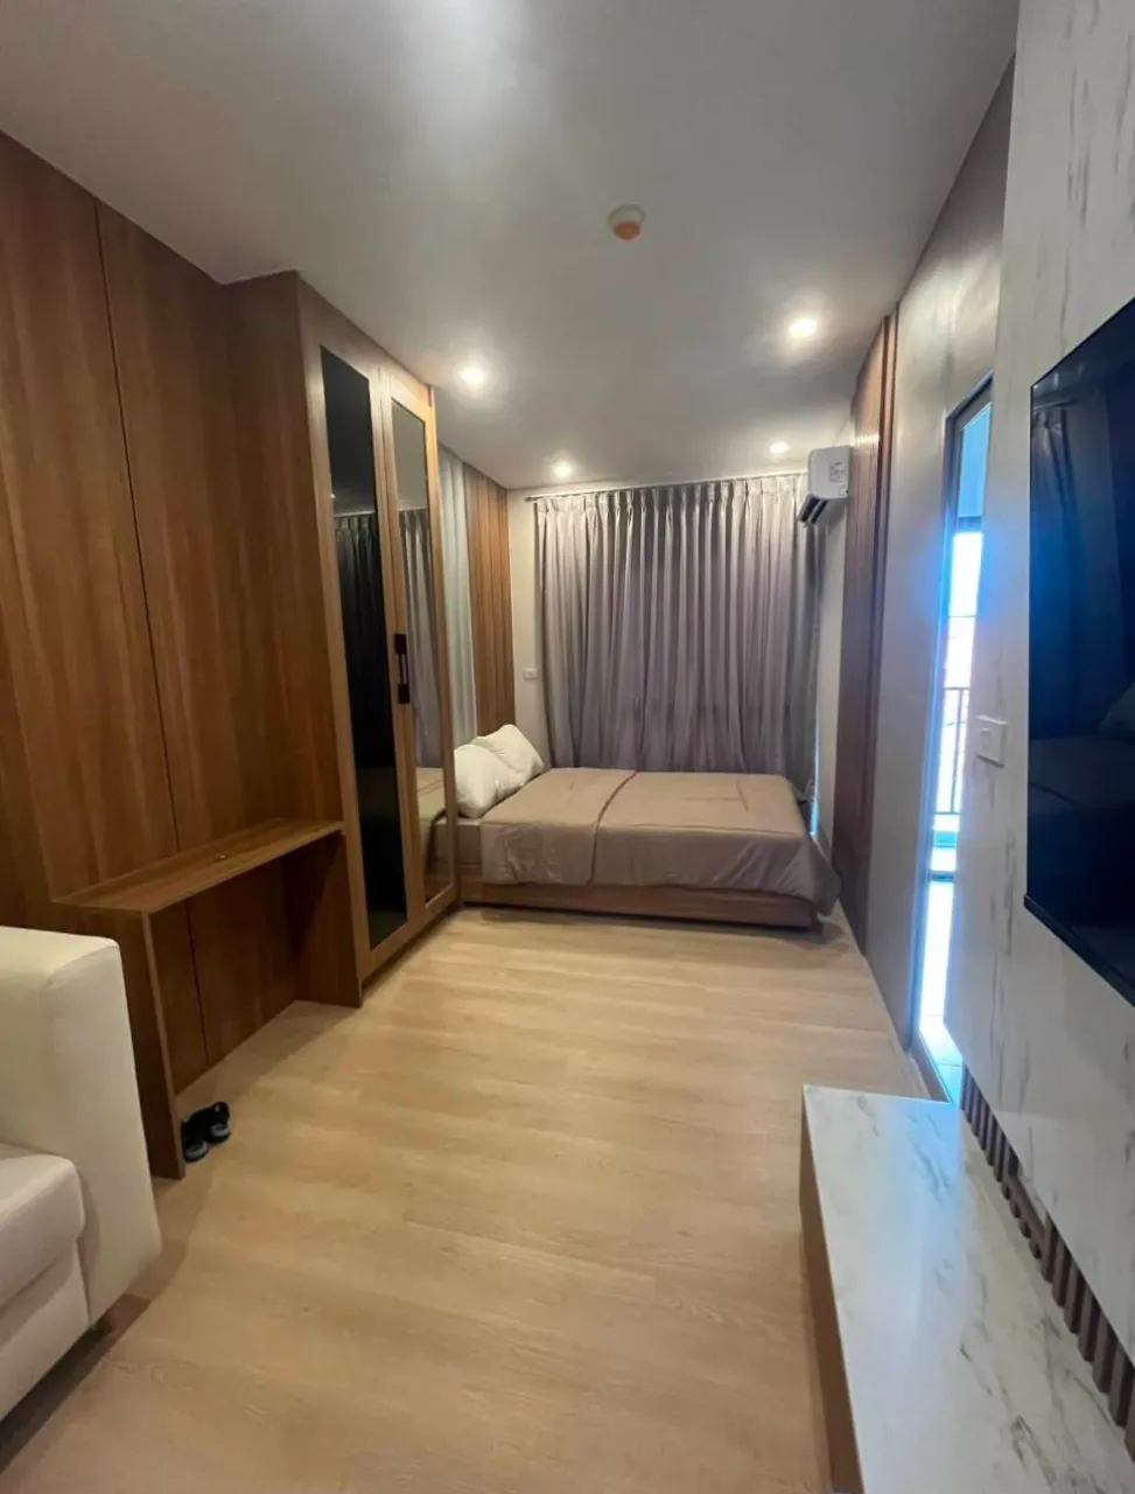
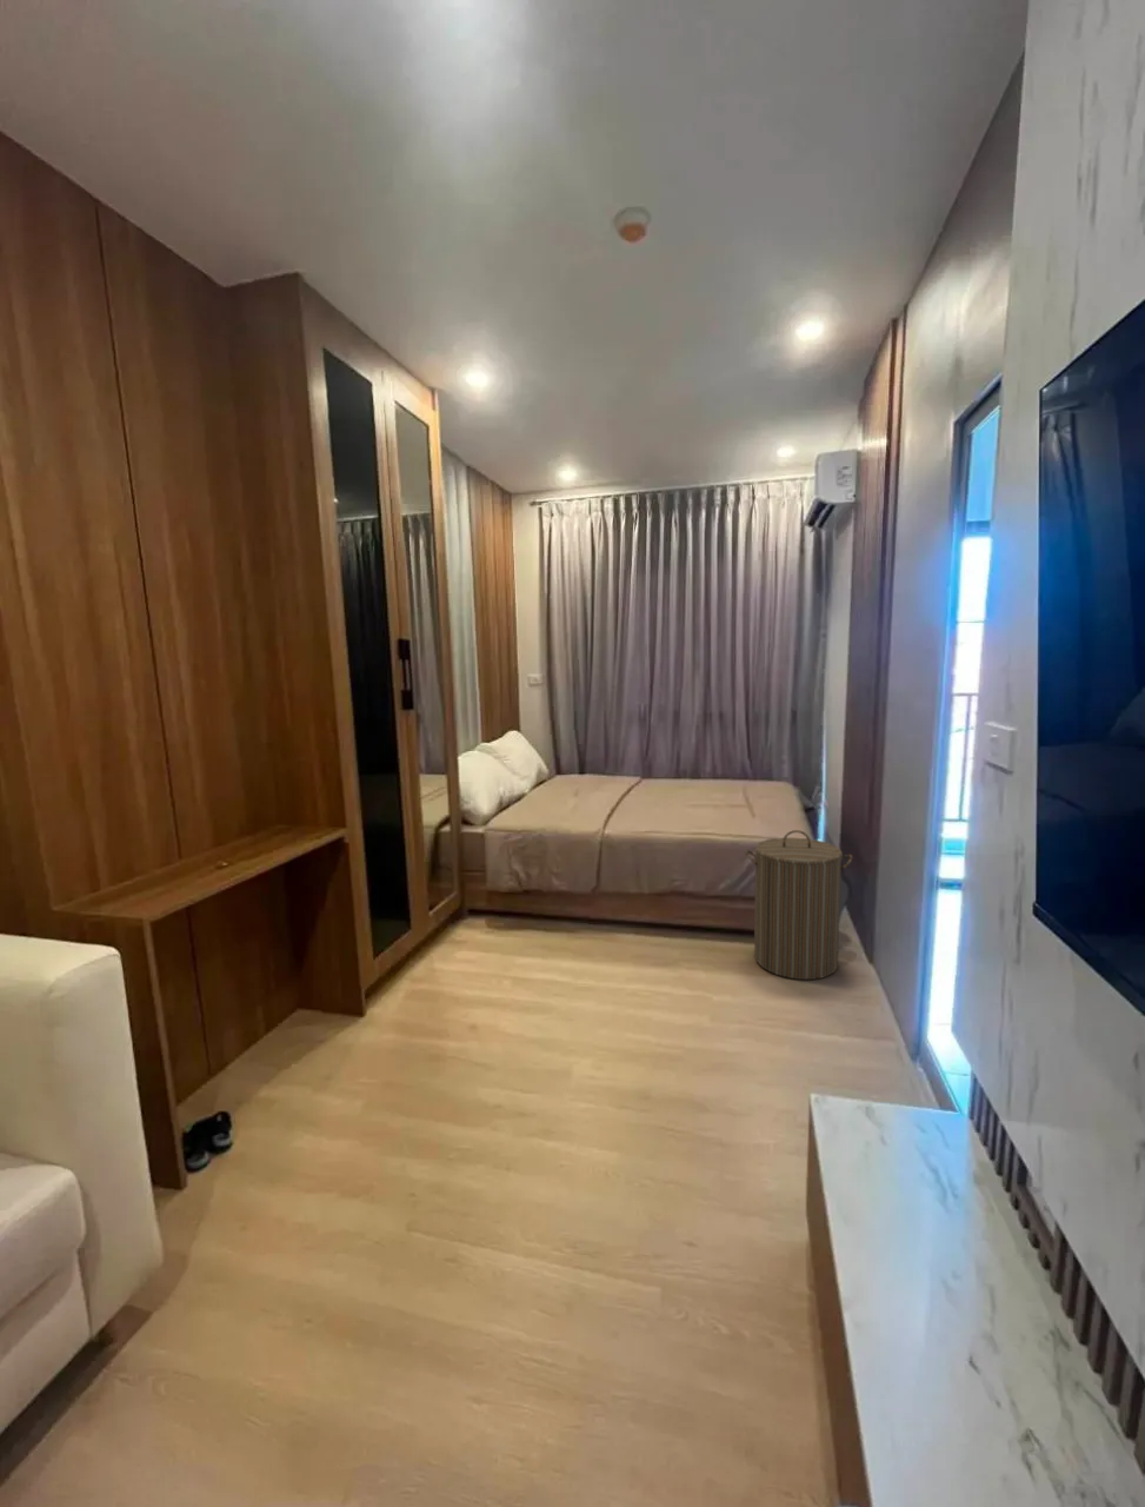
+ laundry hamper (796, 896)
